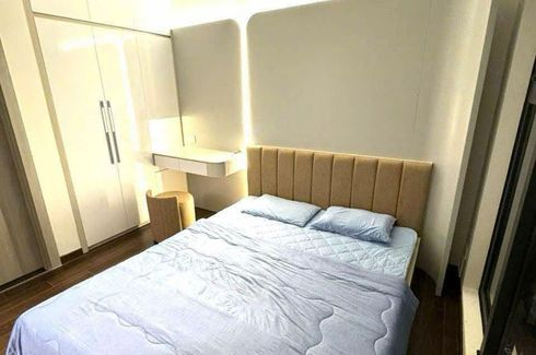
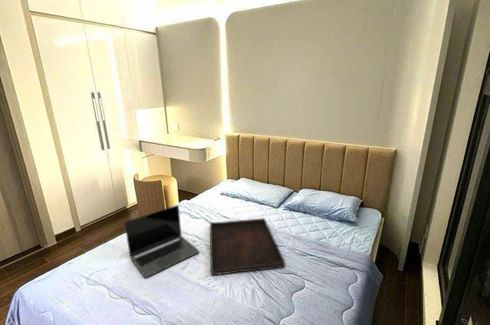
+ laptop (163, 237)
+ serving tray (242, 242)
